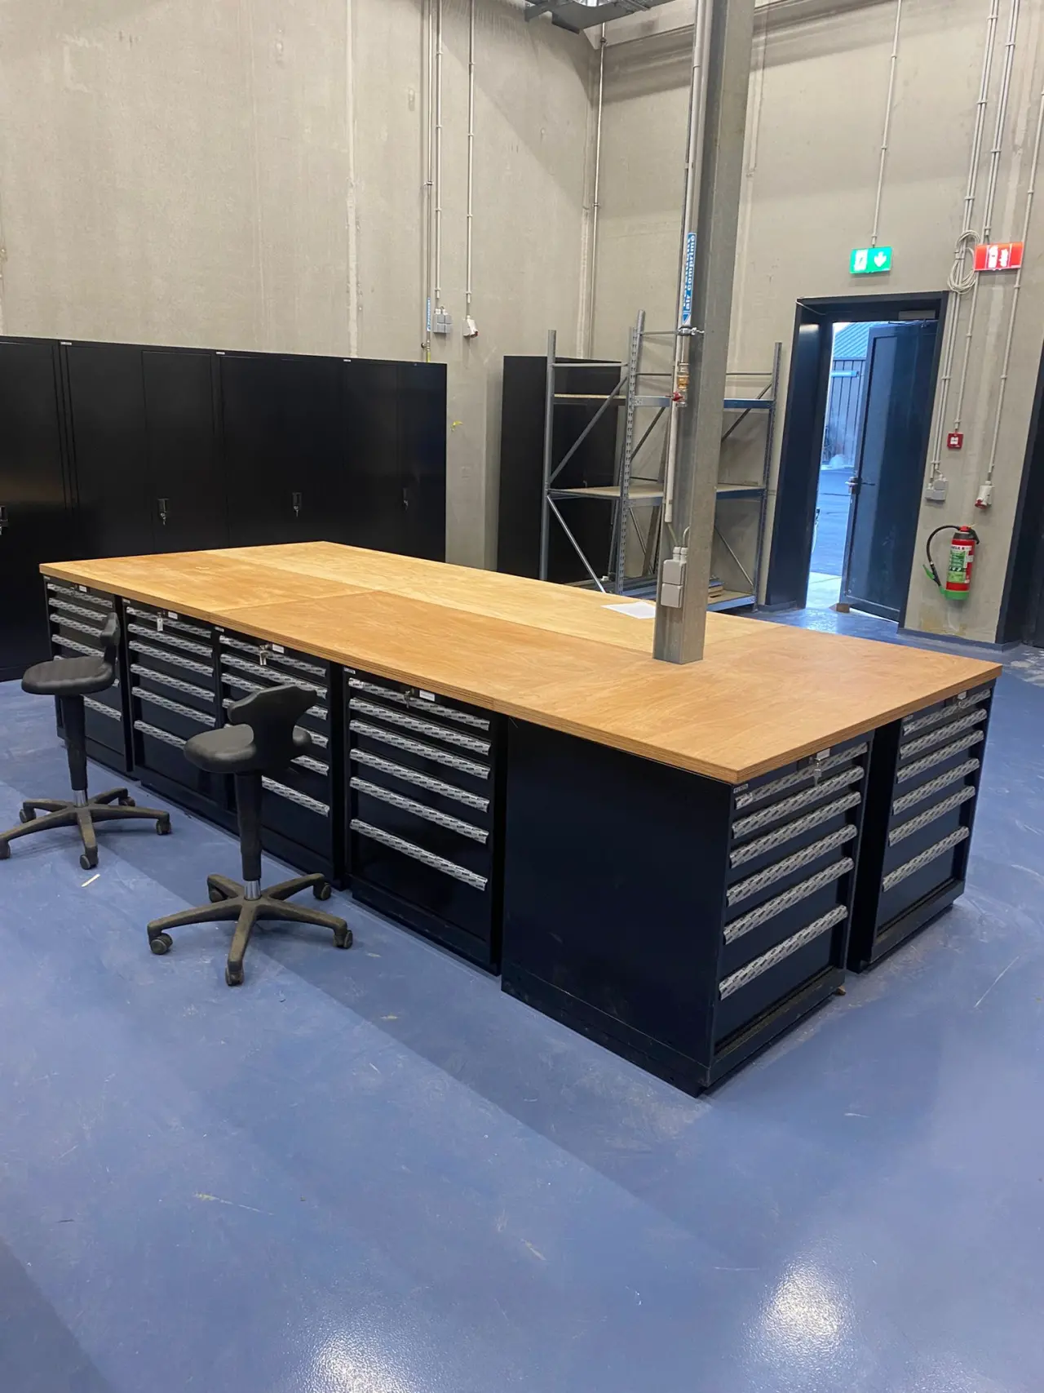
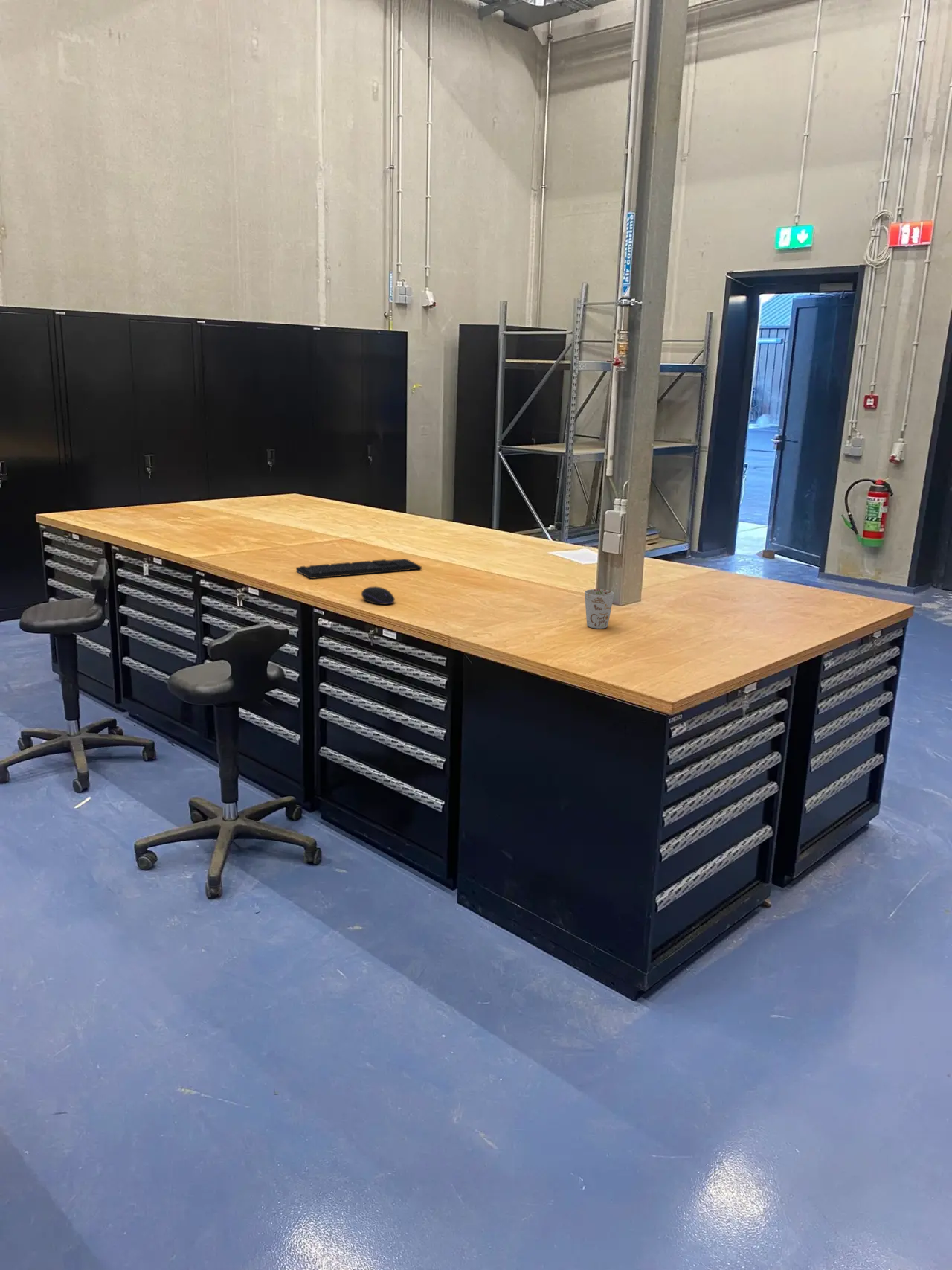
+ computer mouse (378, 594)
+ keyboard (359, 567)
+ mug (599, 607)
